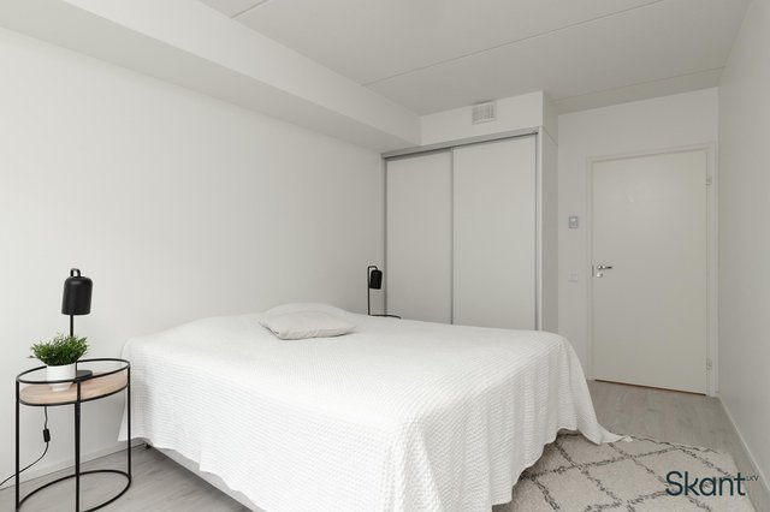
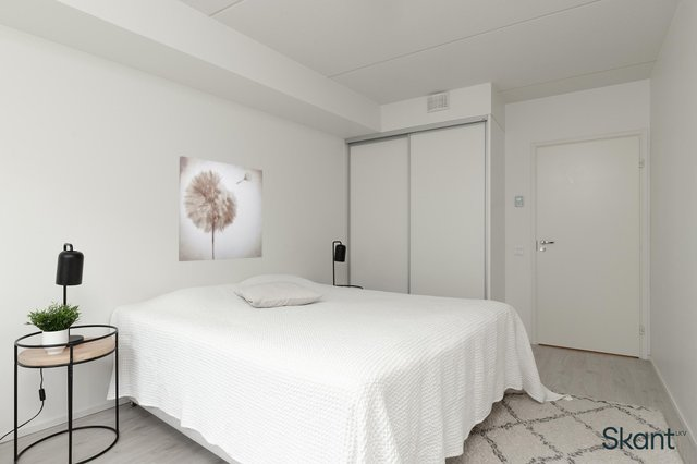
+ wall art (224, 211)
